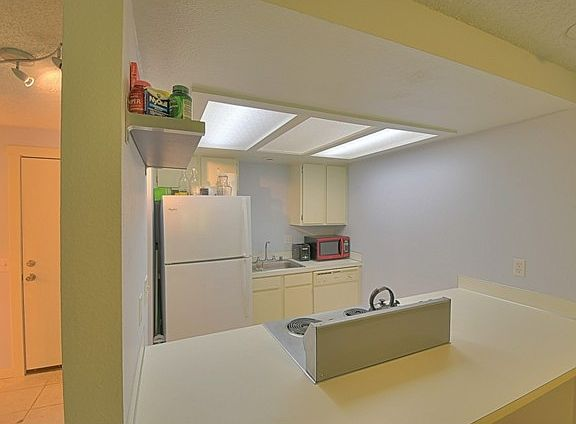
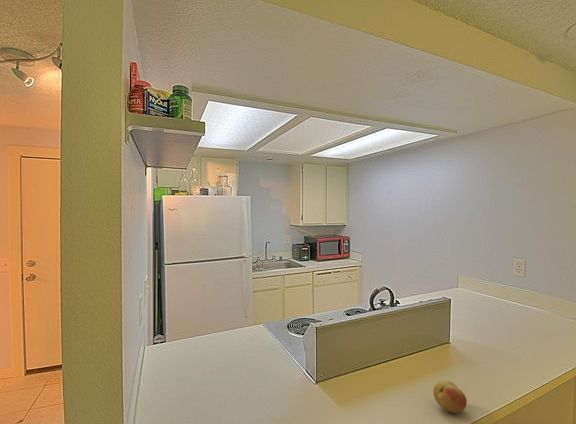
+ fruit (449, 396)
